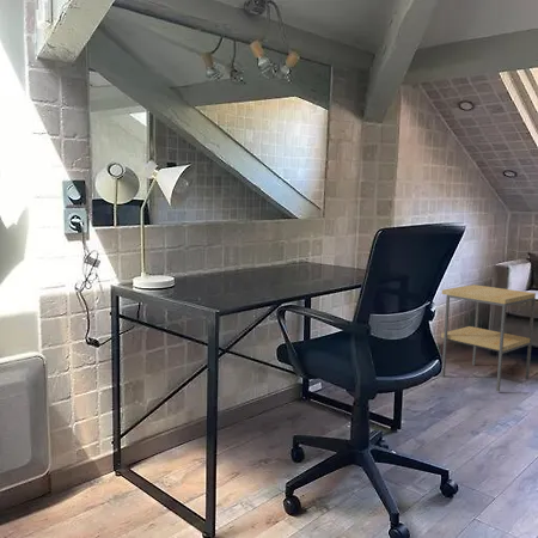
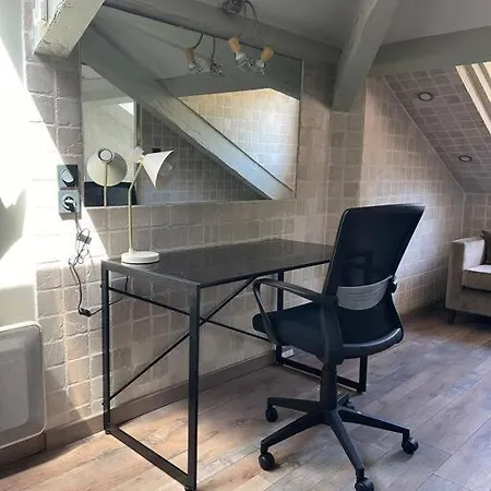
- side table (485, 334)
